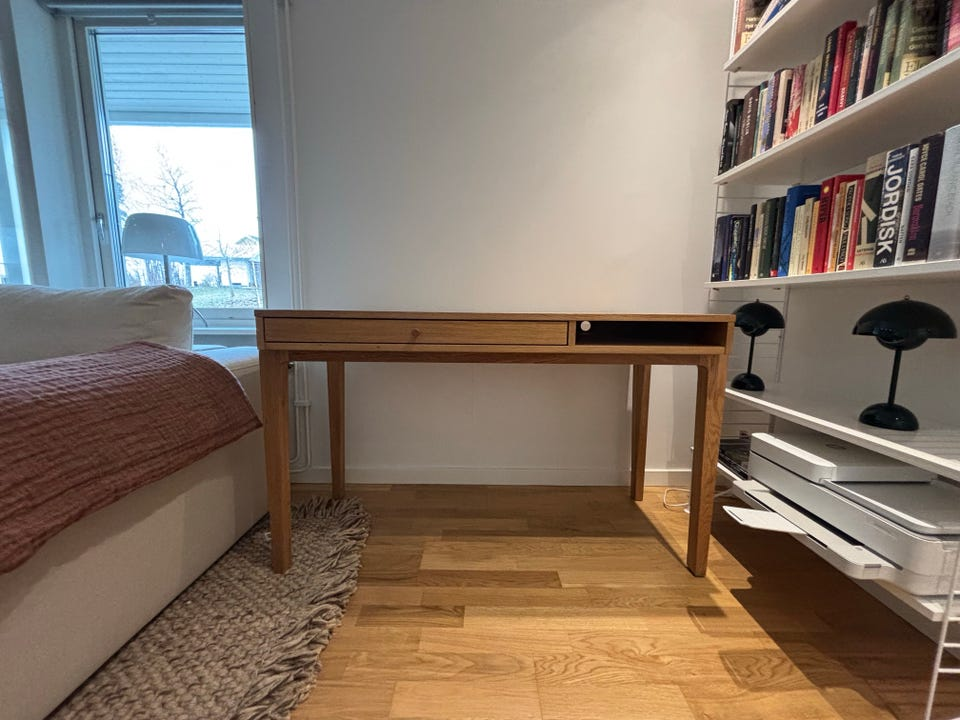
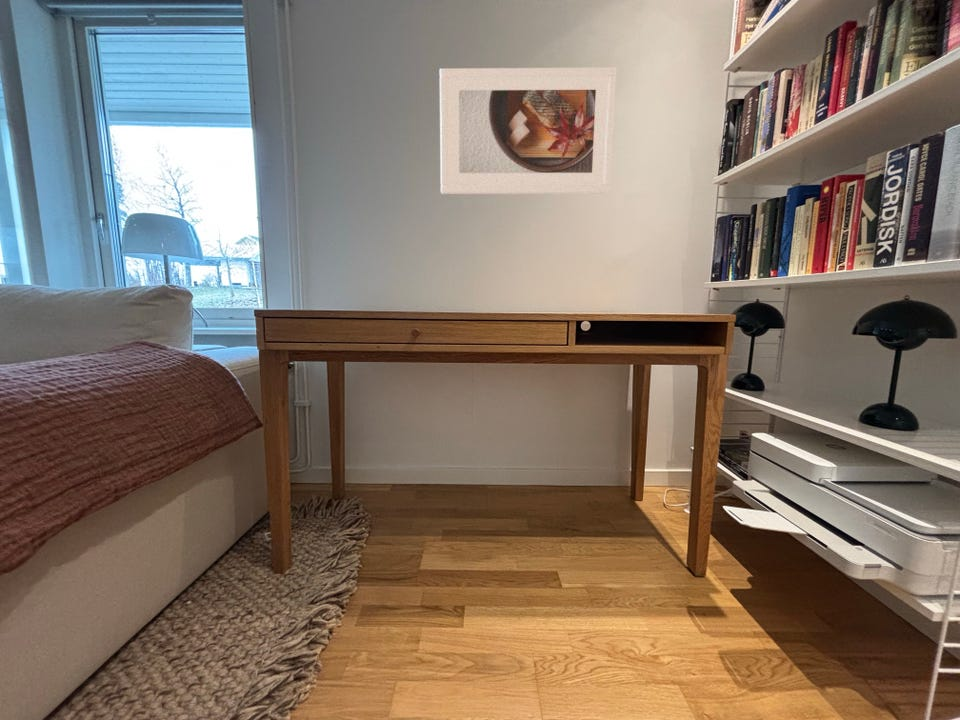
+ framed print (526, 132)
